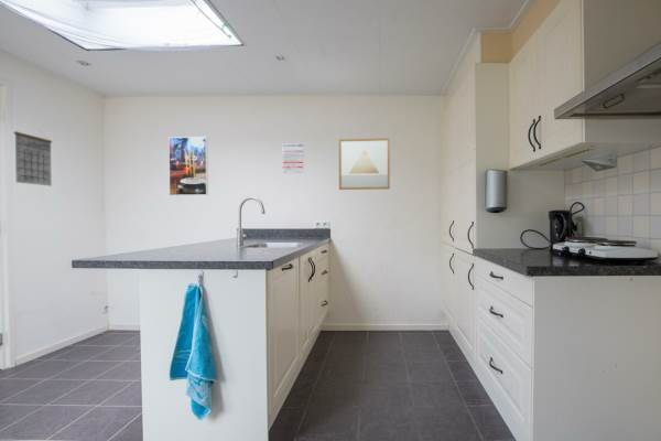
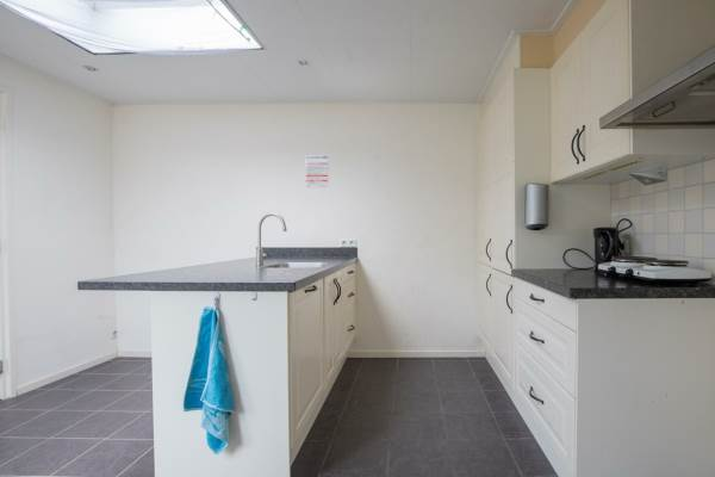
- wall art (364, 164)
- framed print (188, 165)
- calendar (34, 154)
